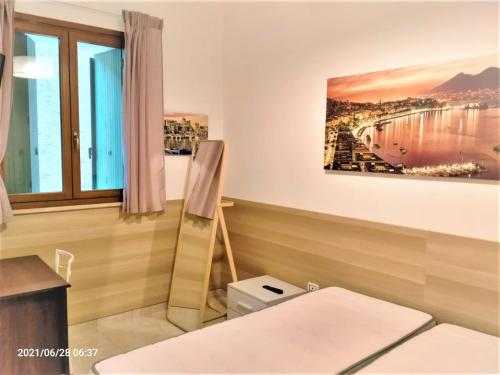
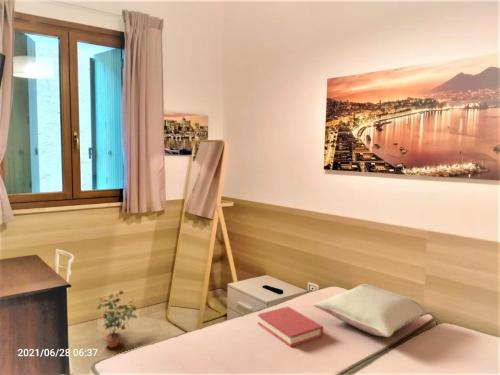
+ hardback book (289, 324)
+ pillow (372, 308)
+ potted plant (112, 320)
